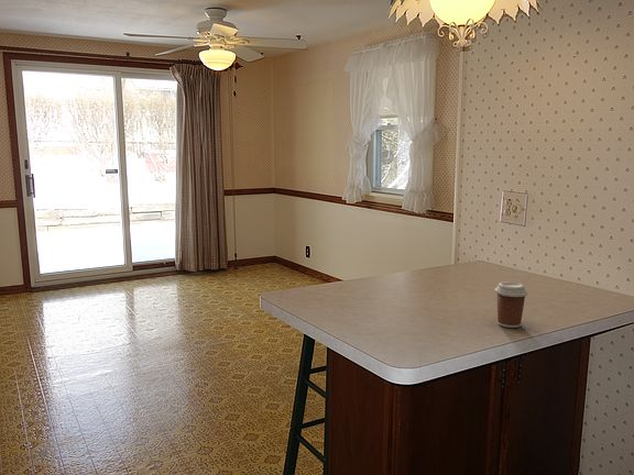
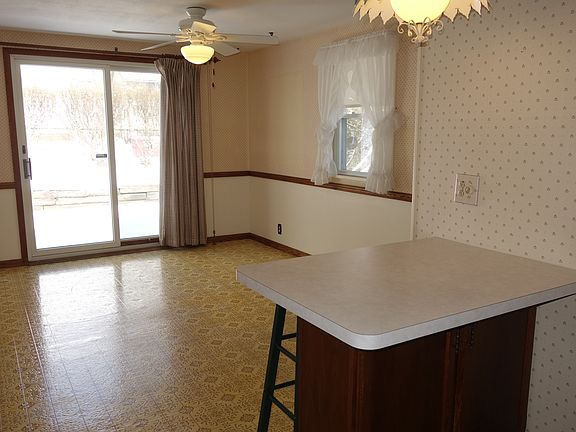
- coffee cup (510, 303)
